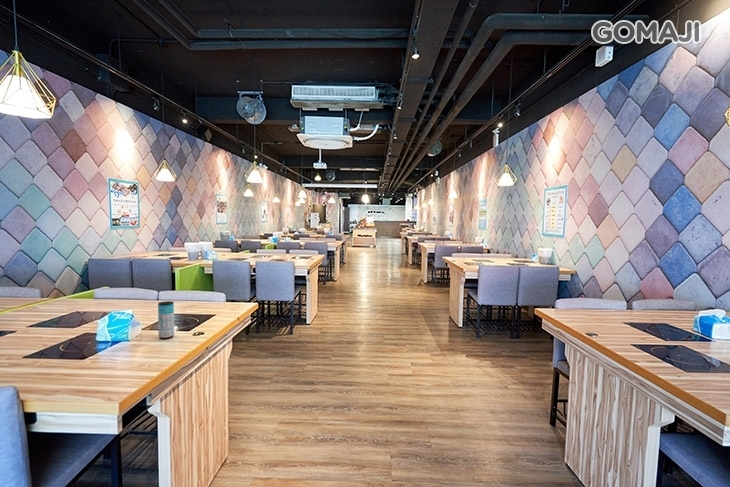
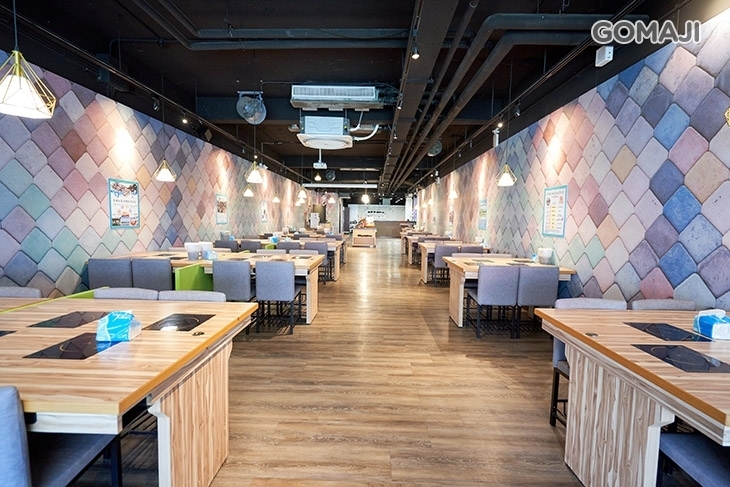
- beverage can (166, 320)
